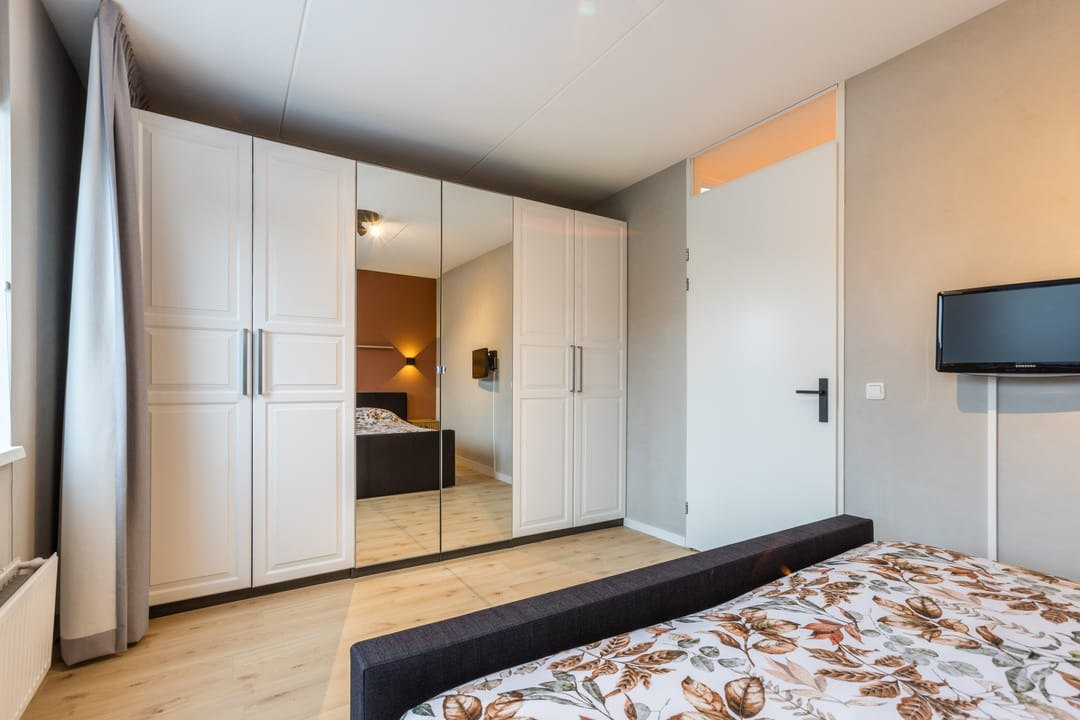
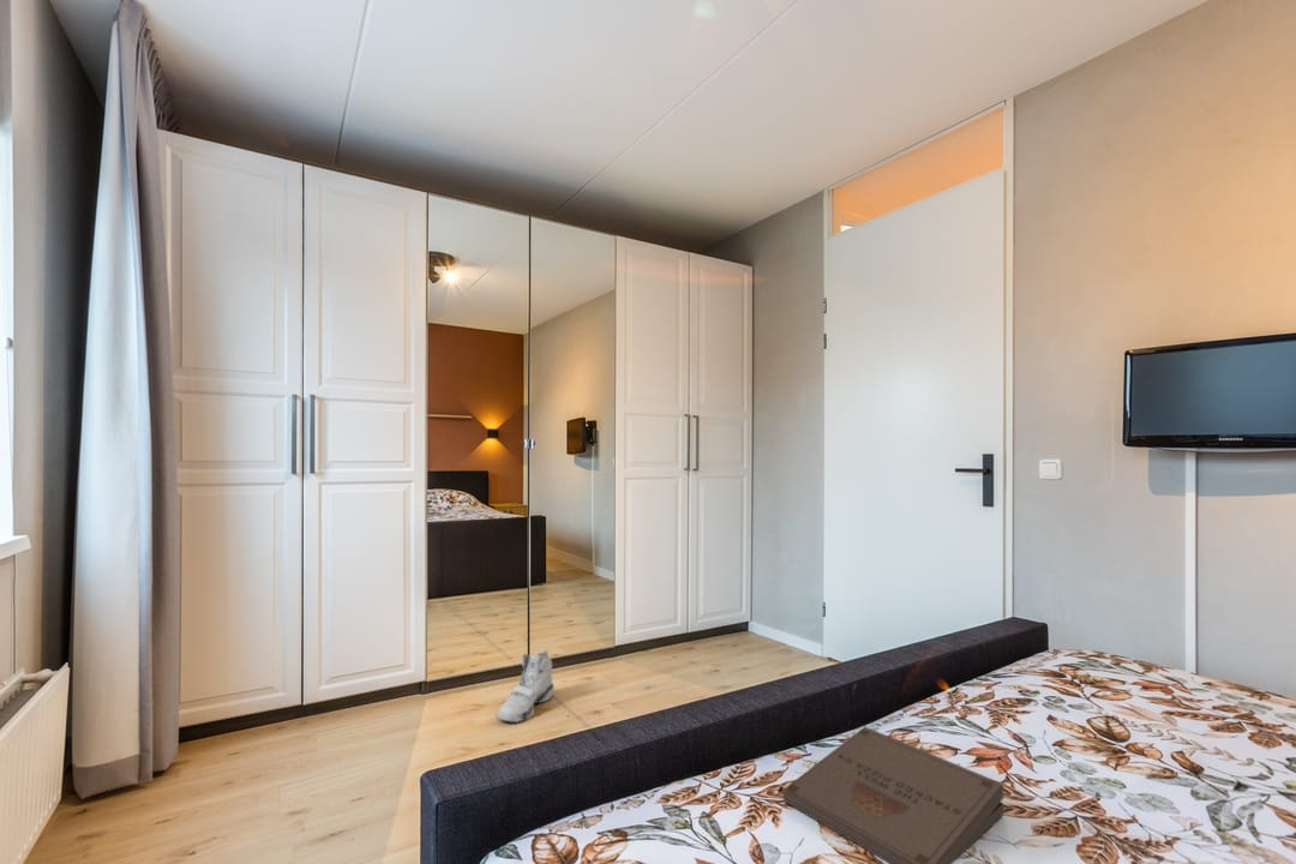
+ sneaker (527, 683)
+ pizza box (892, 791)
